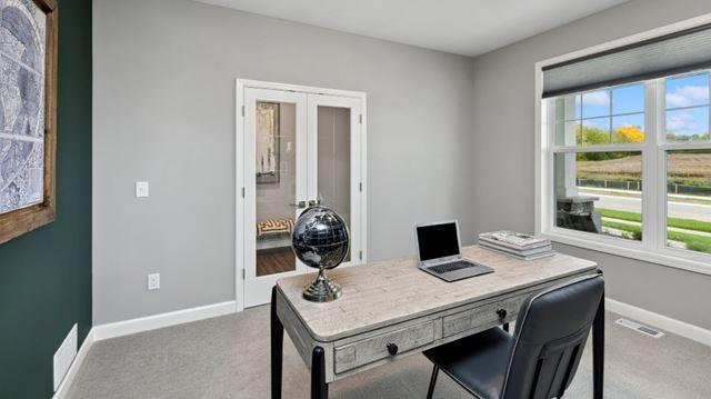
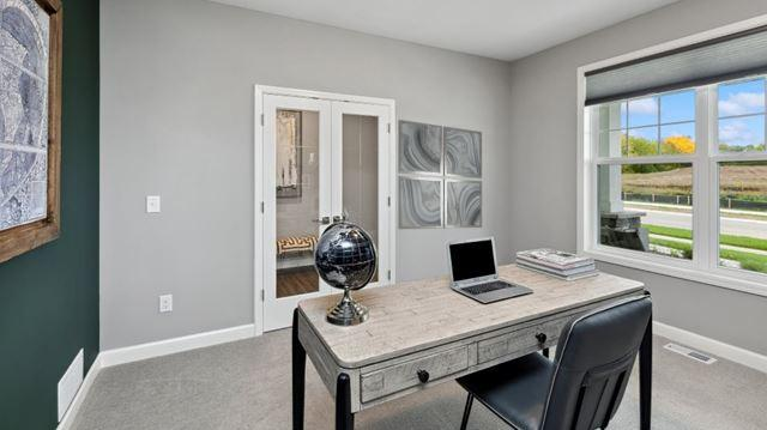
+ wall art (443, 178)
